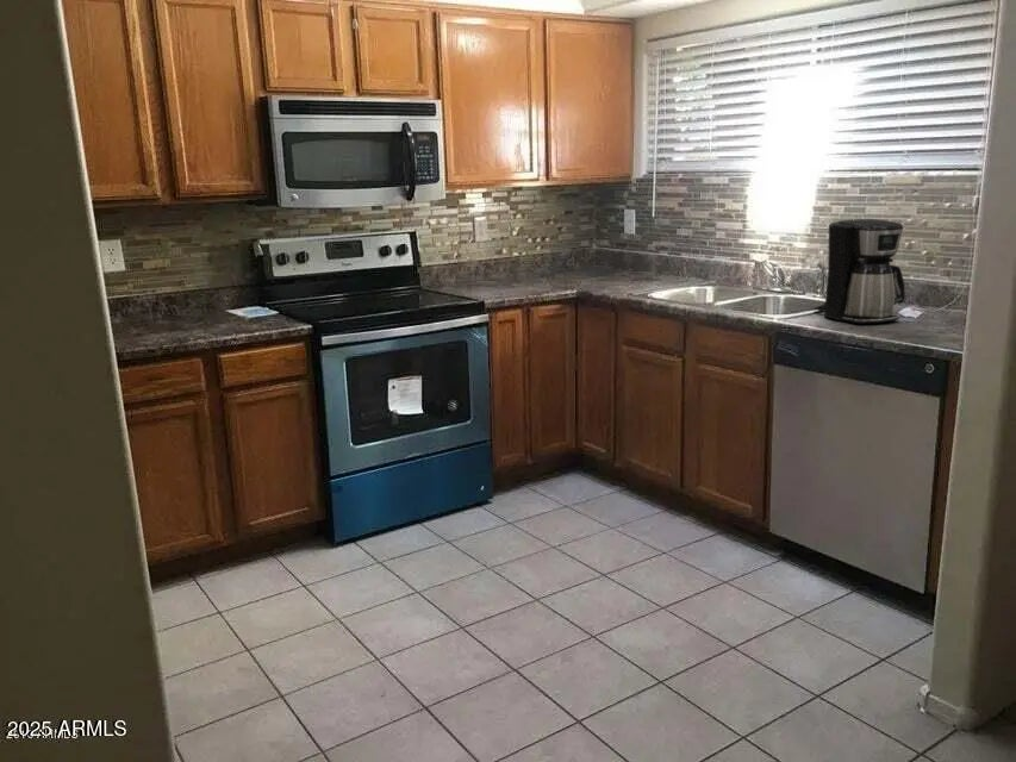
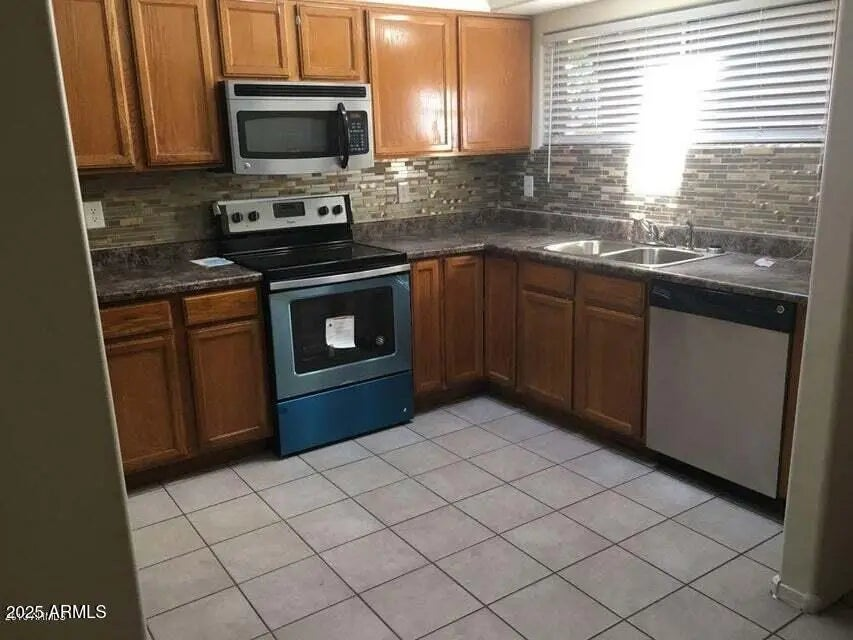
- coffee maker (864, 268)
